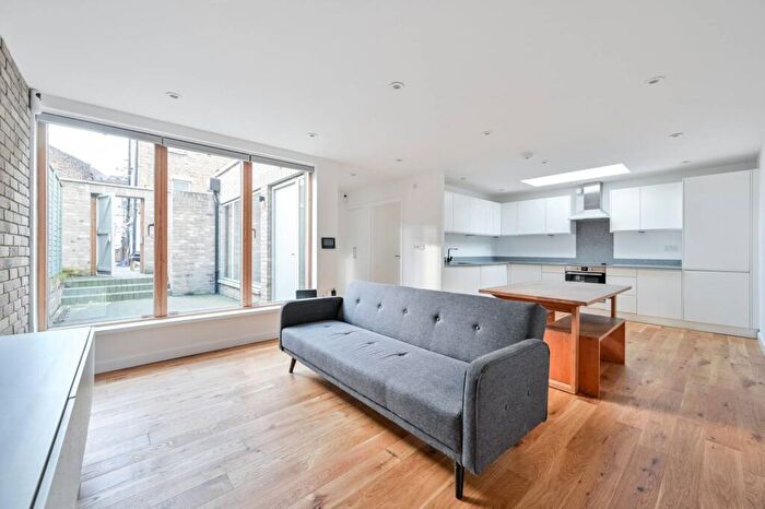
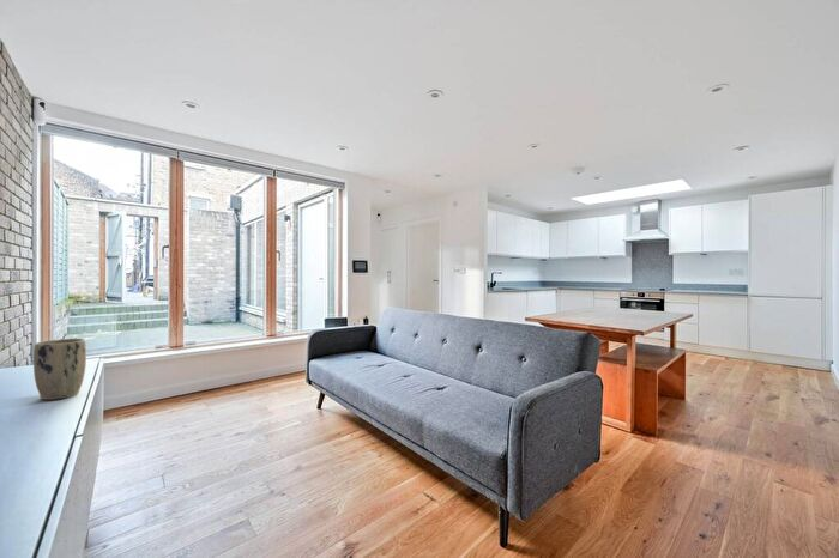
+ plant pot (60, 368)
